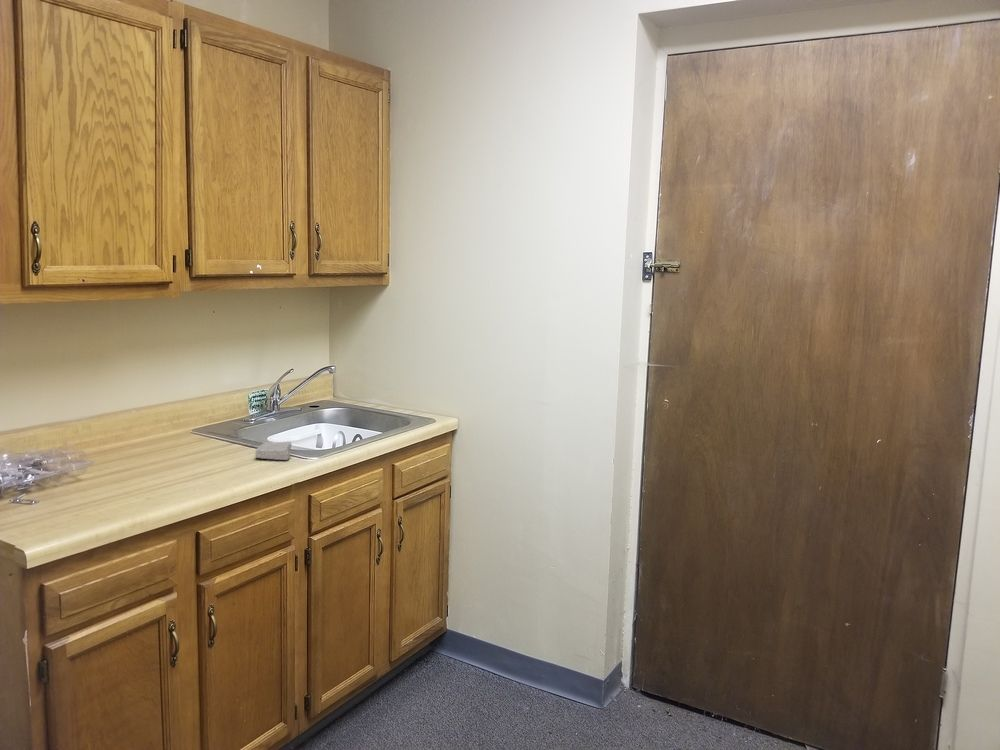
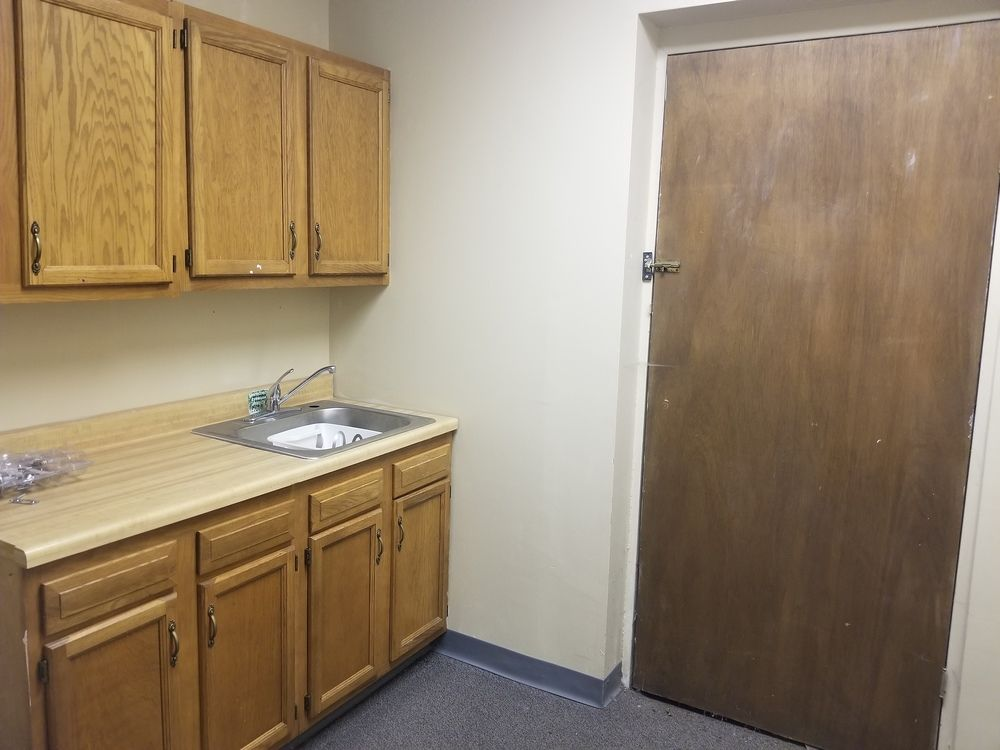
- soap bar (273, 450)
